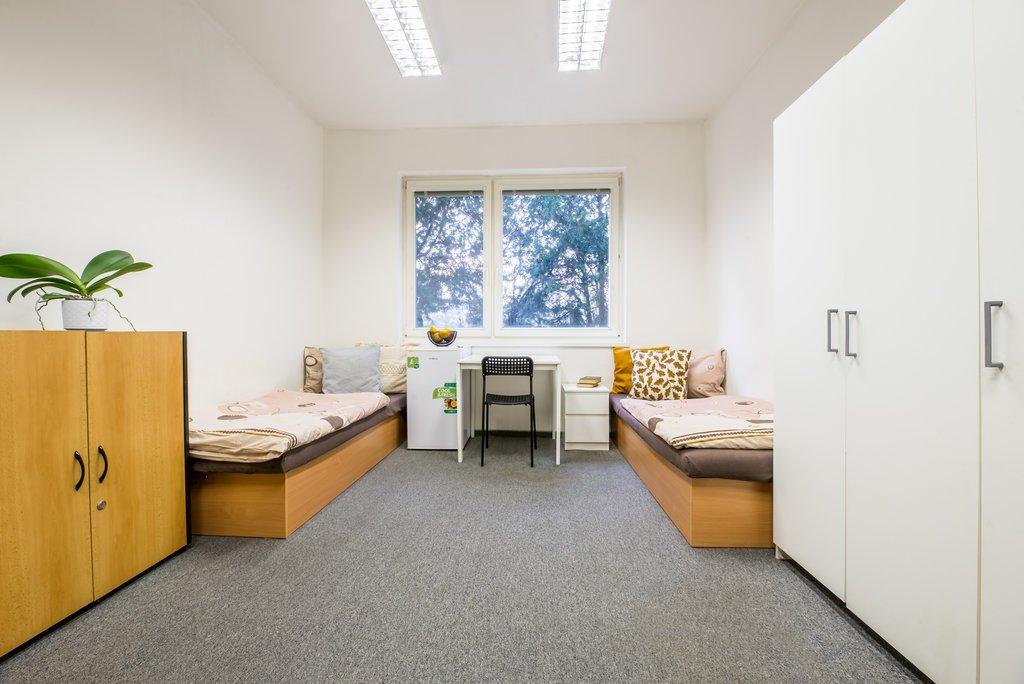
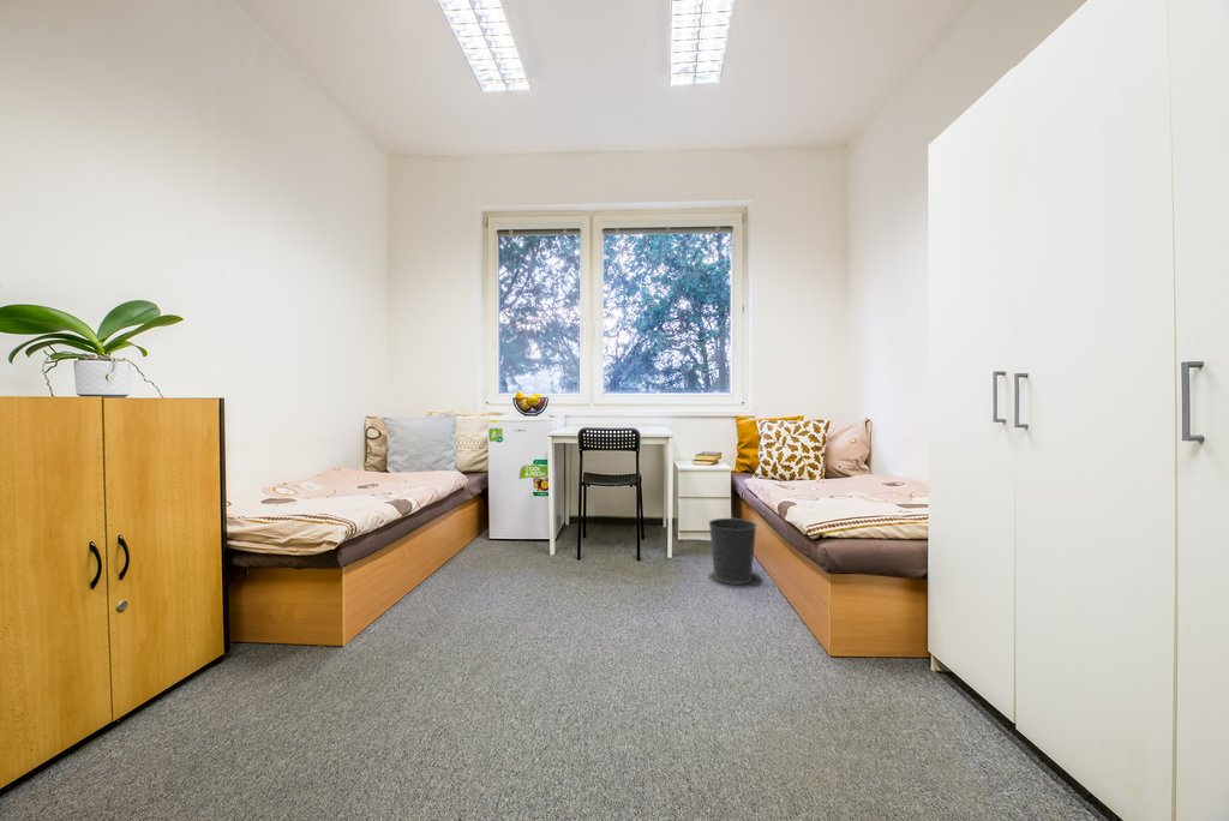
+ wastebasket (732, 550)
